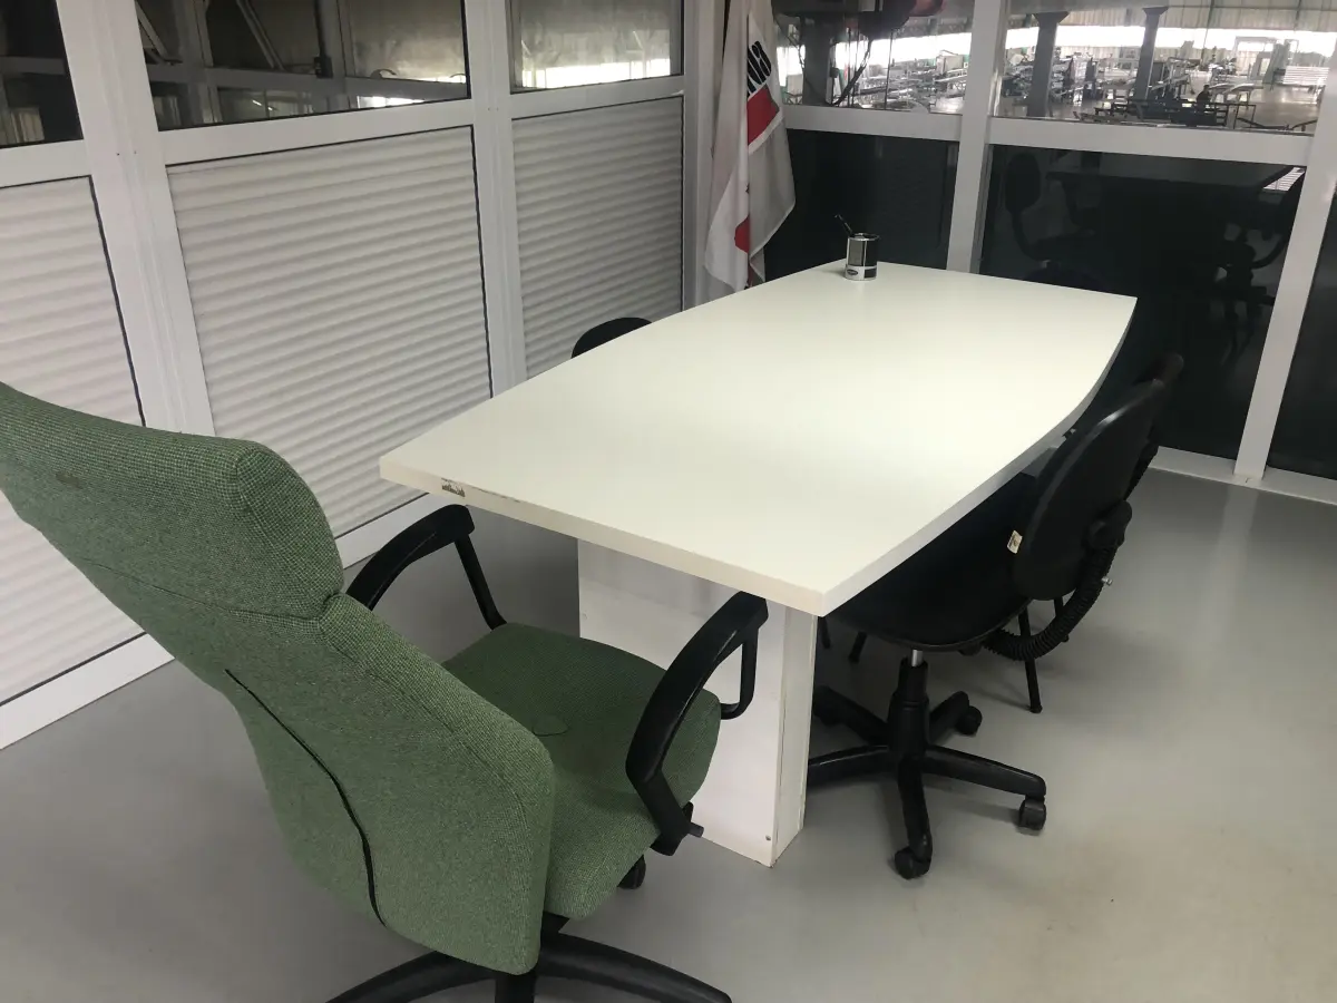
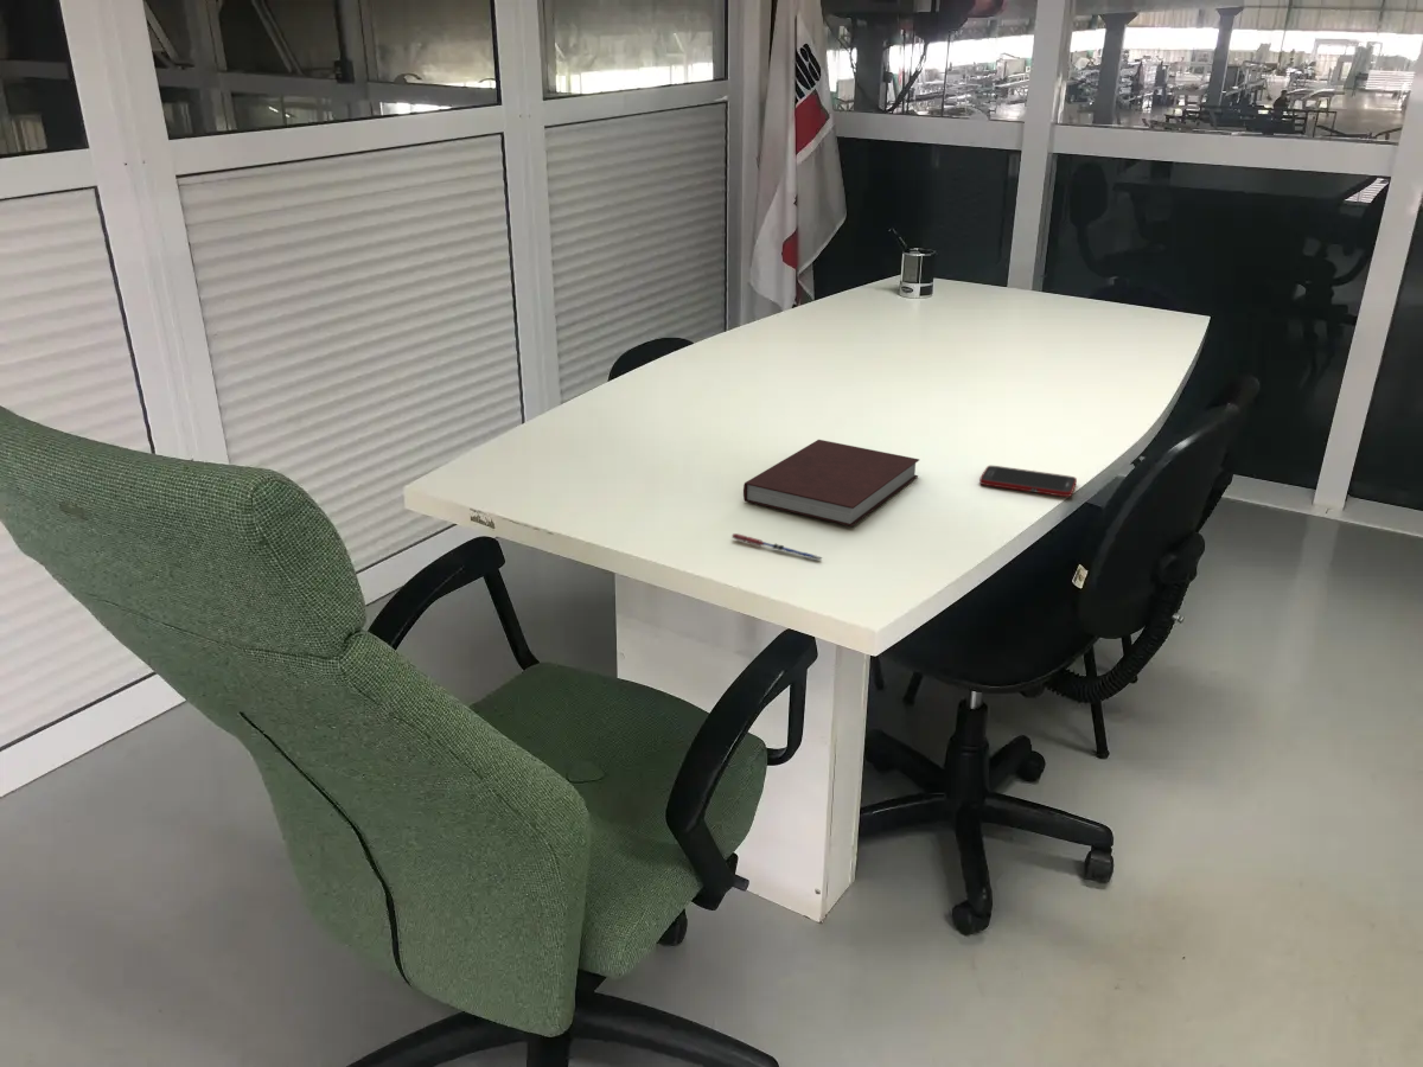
+ cell phone (1027, 480)
+ pen (776, 545)
+ notebook (832, 479)
